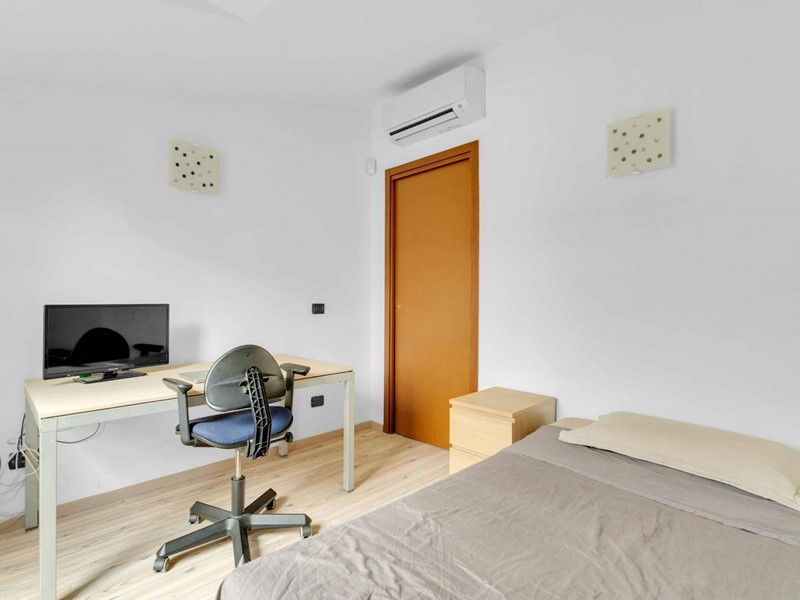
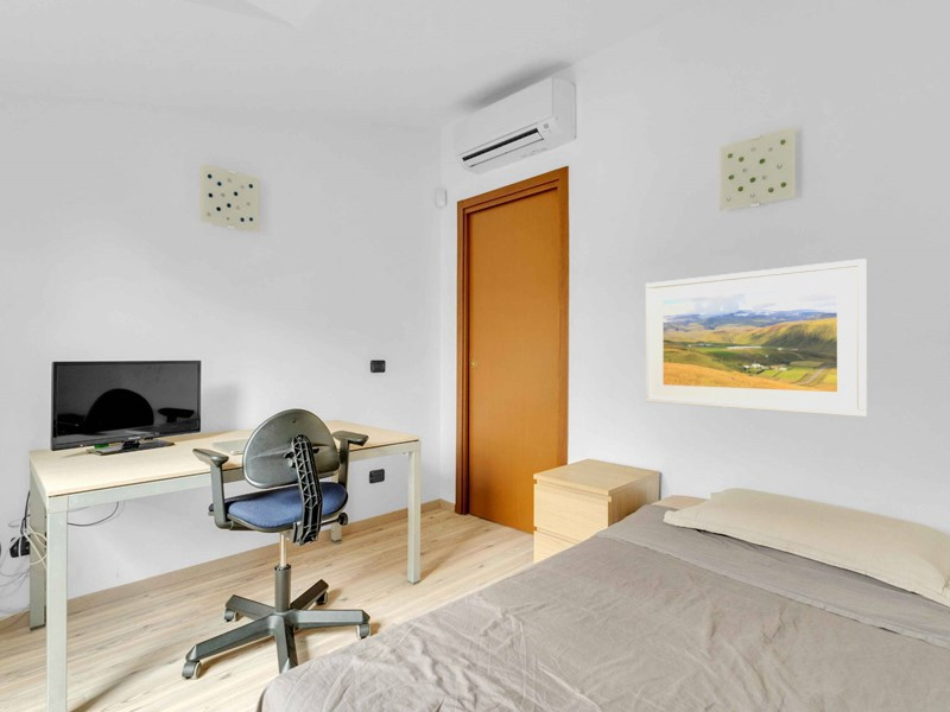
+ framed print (740, 341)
